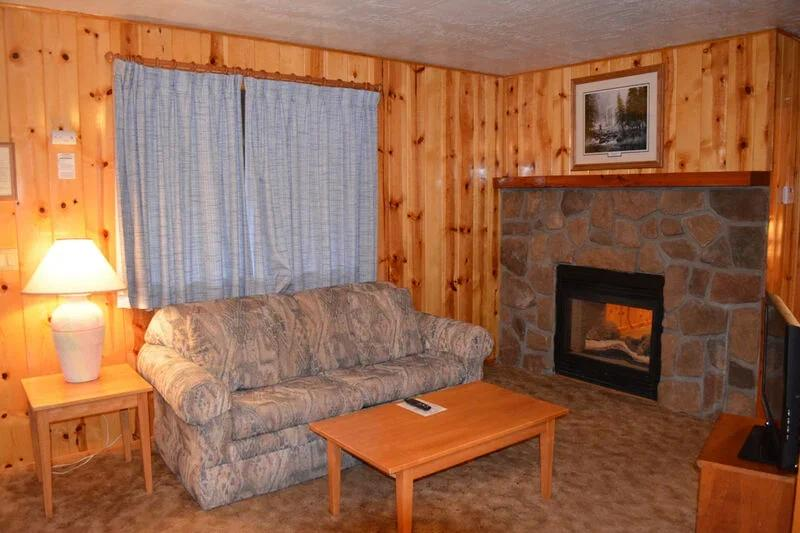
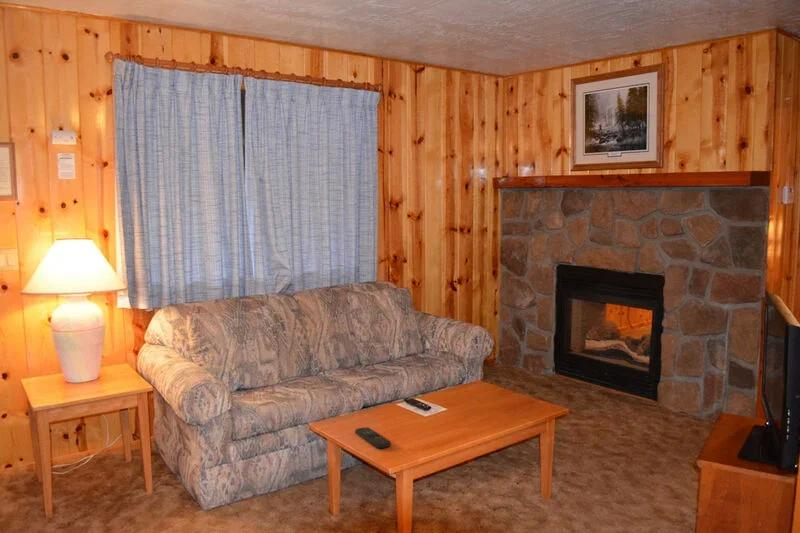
+ remote control (372, 437)
